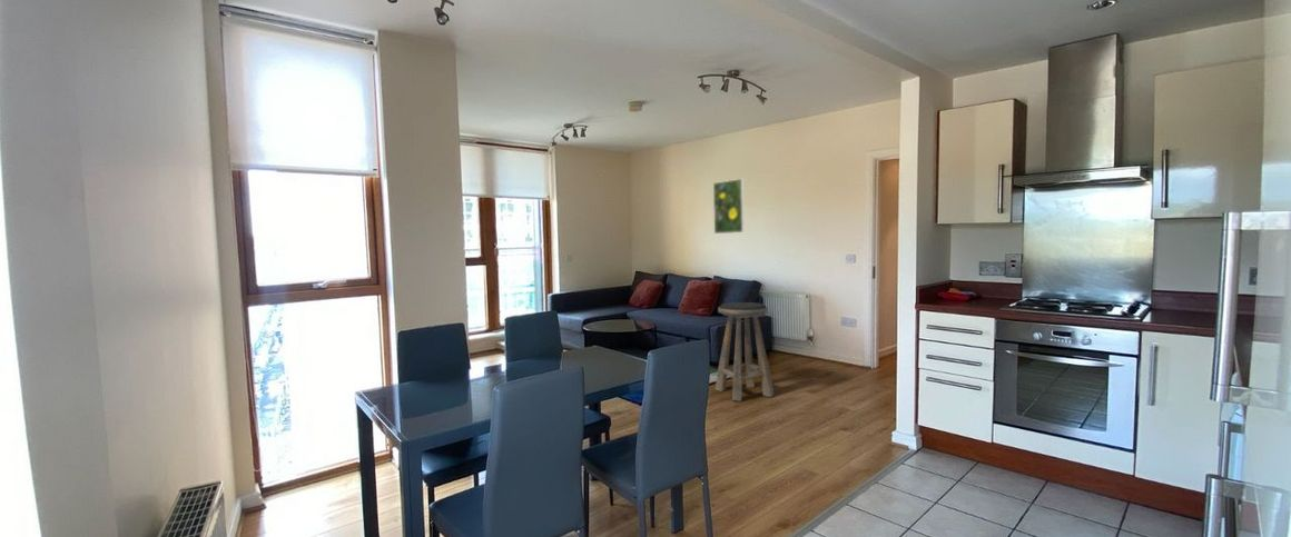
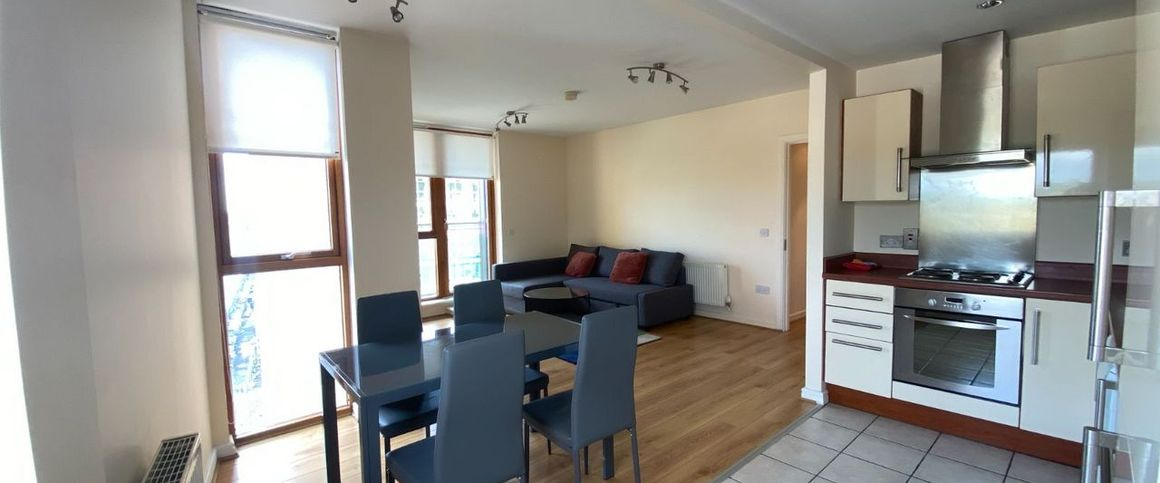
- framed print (728, 207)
- stool (745, 348)
